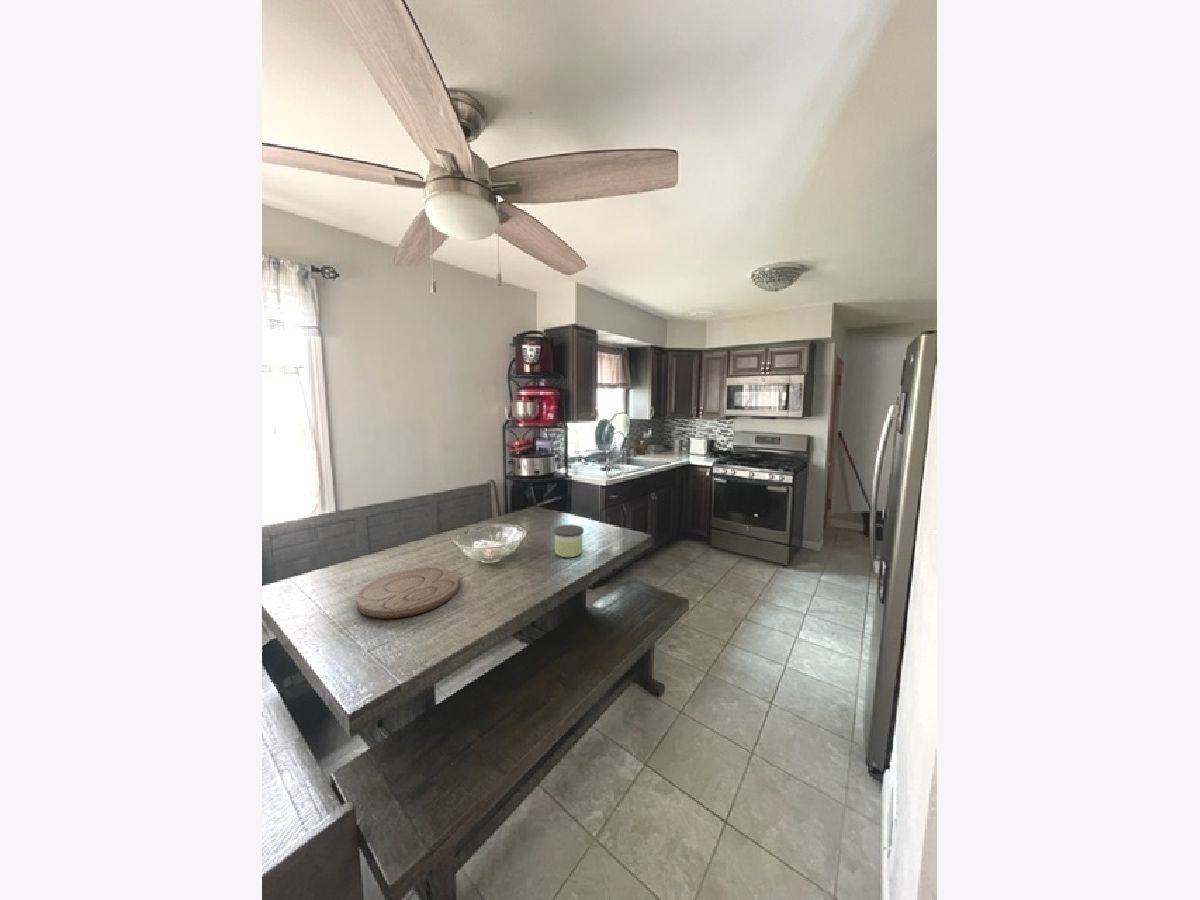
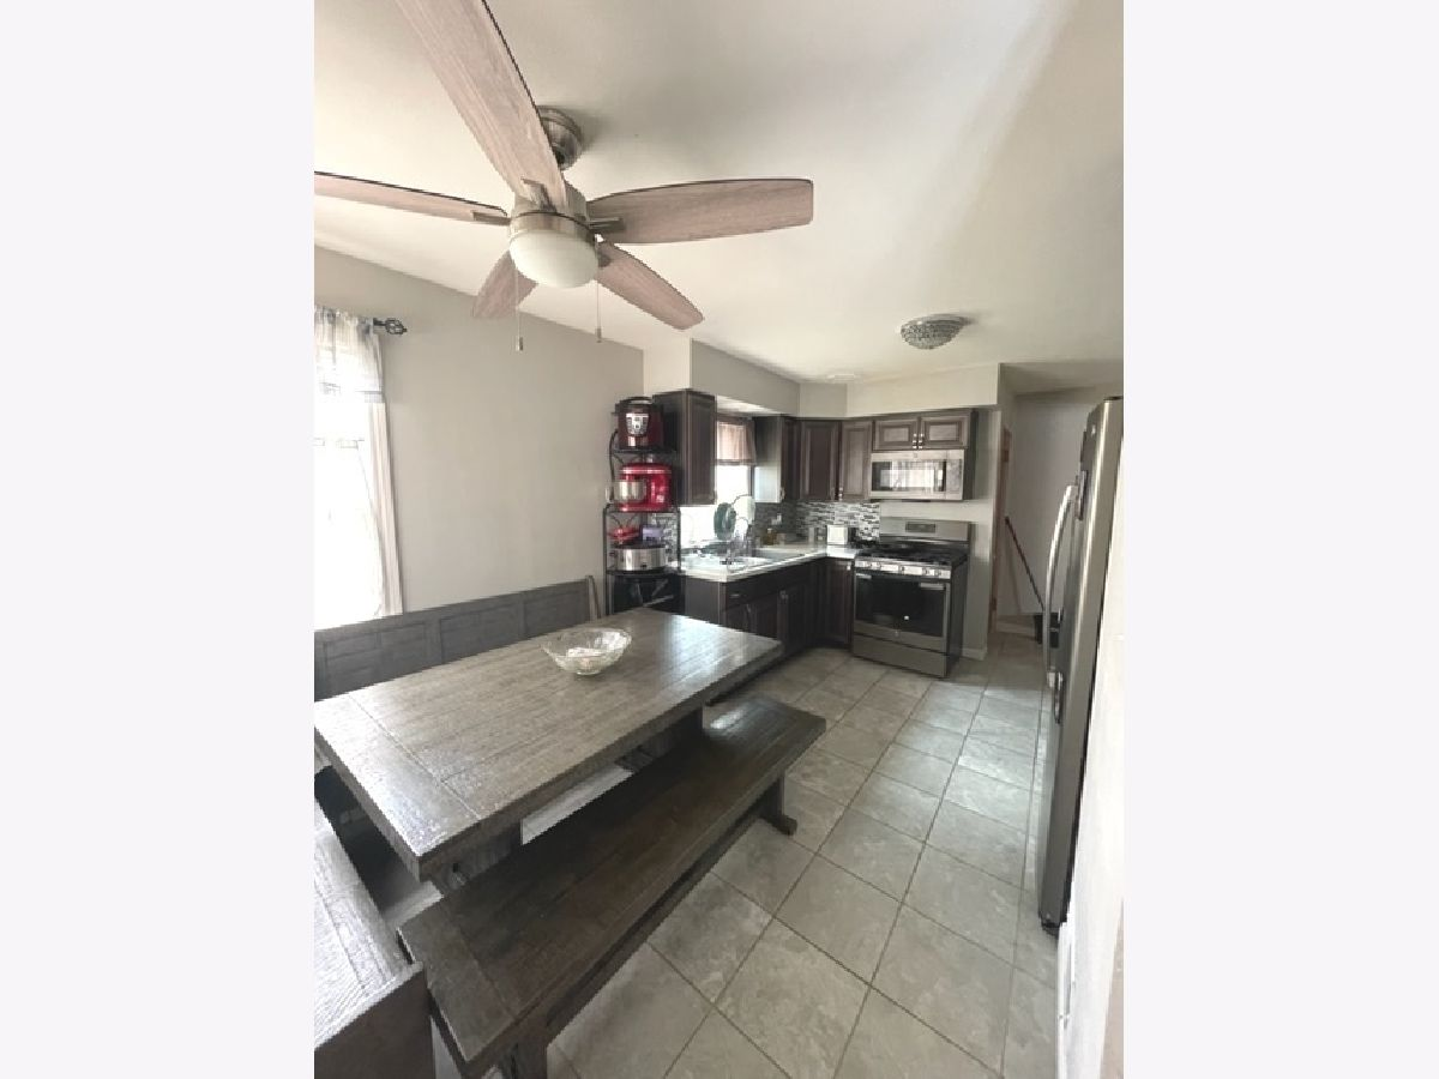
- candle (568, 541)
- cutting board (410, 590)
